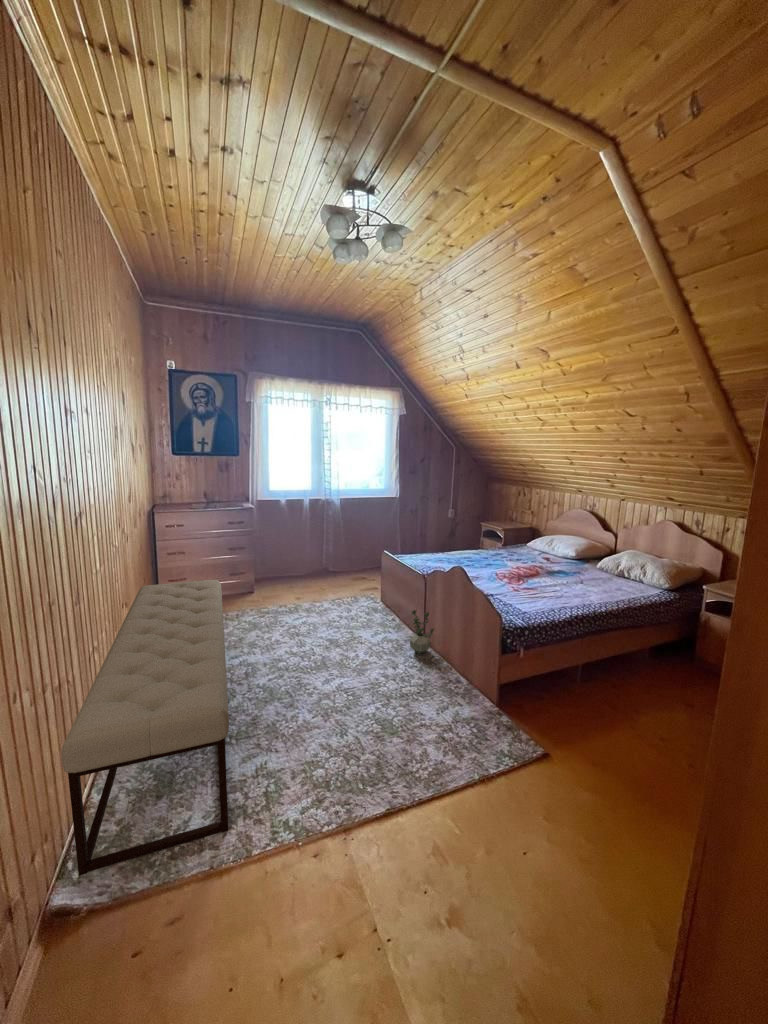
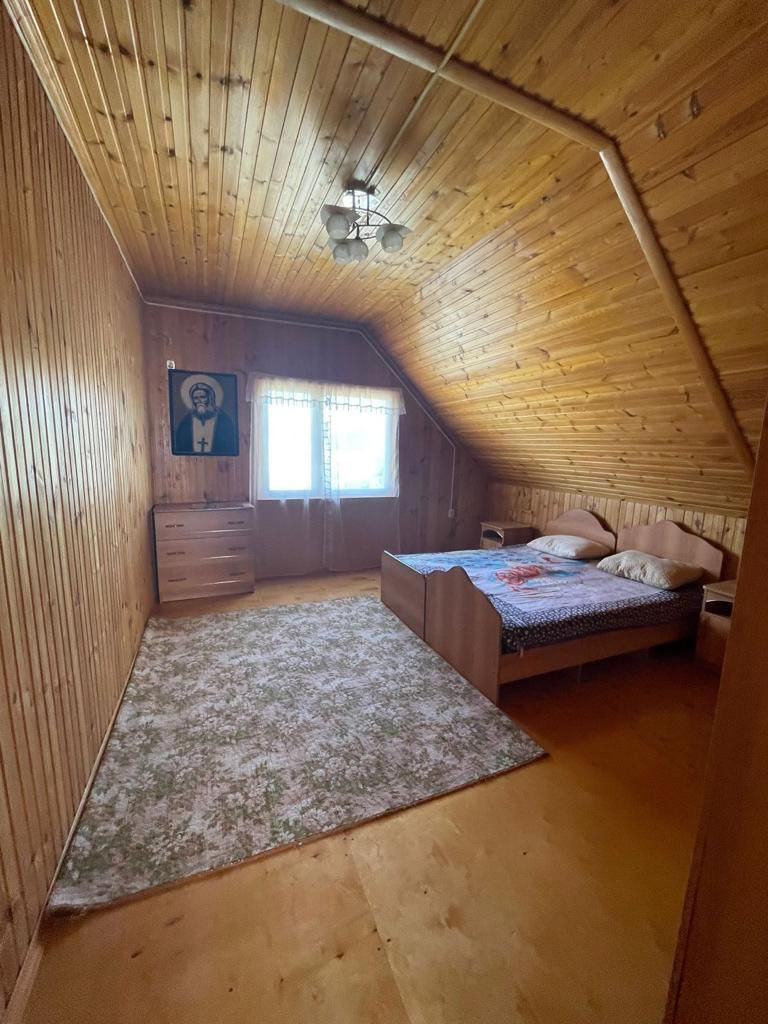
- potted plant (421, 631)
- bench (172, 674)
